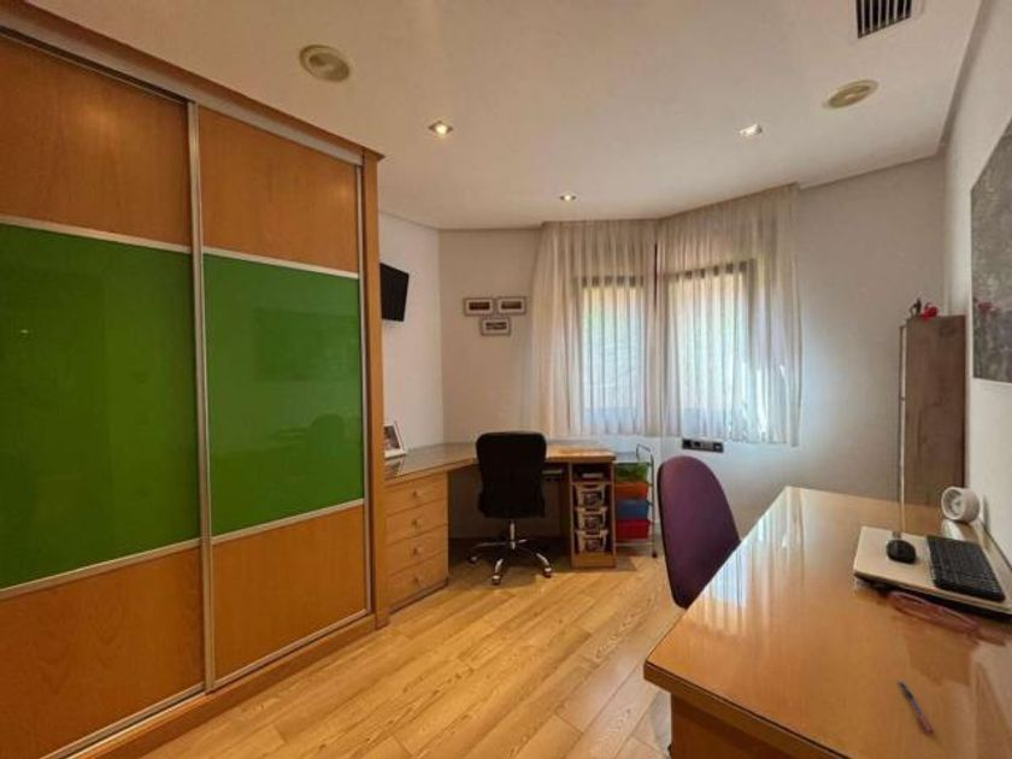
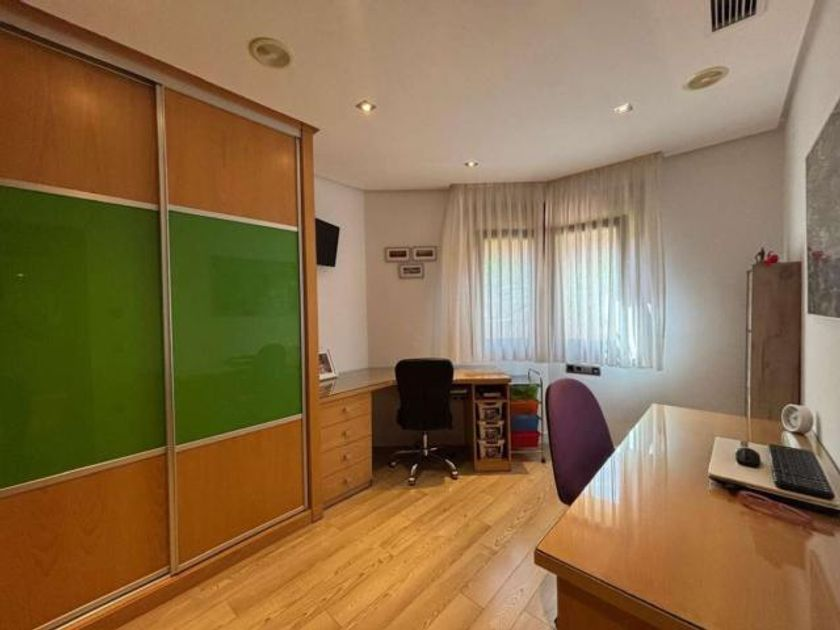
- pen (914, 704)
